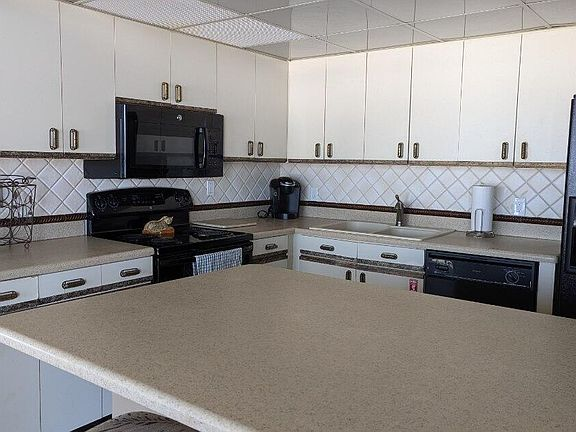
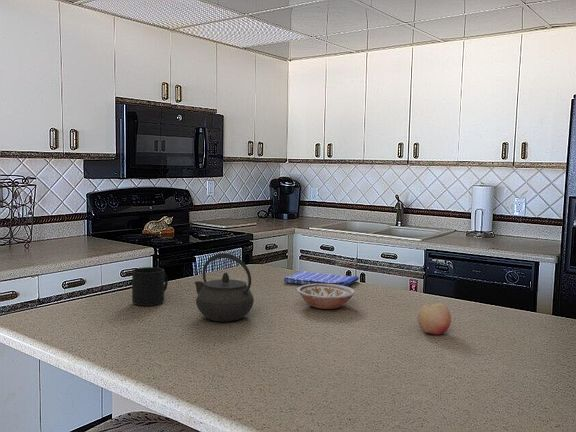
+ mug (152, 285)
+ bowl (325, 297)
+ fruit (434, 318)
+ dish towel (321, 278)
+ kettle (222, 284)
